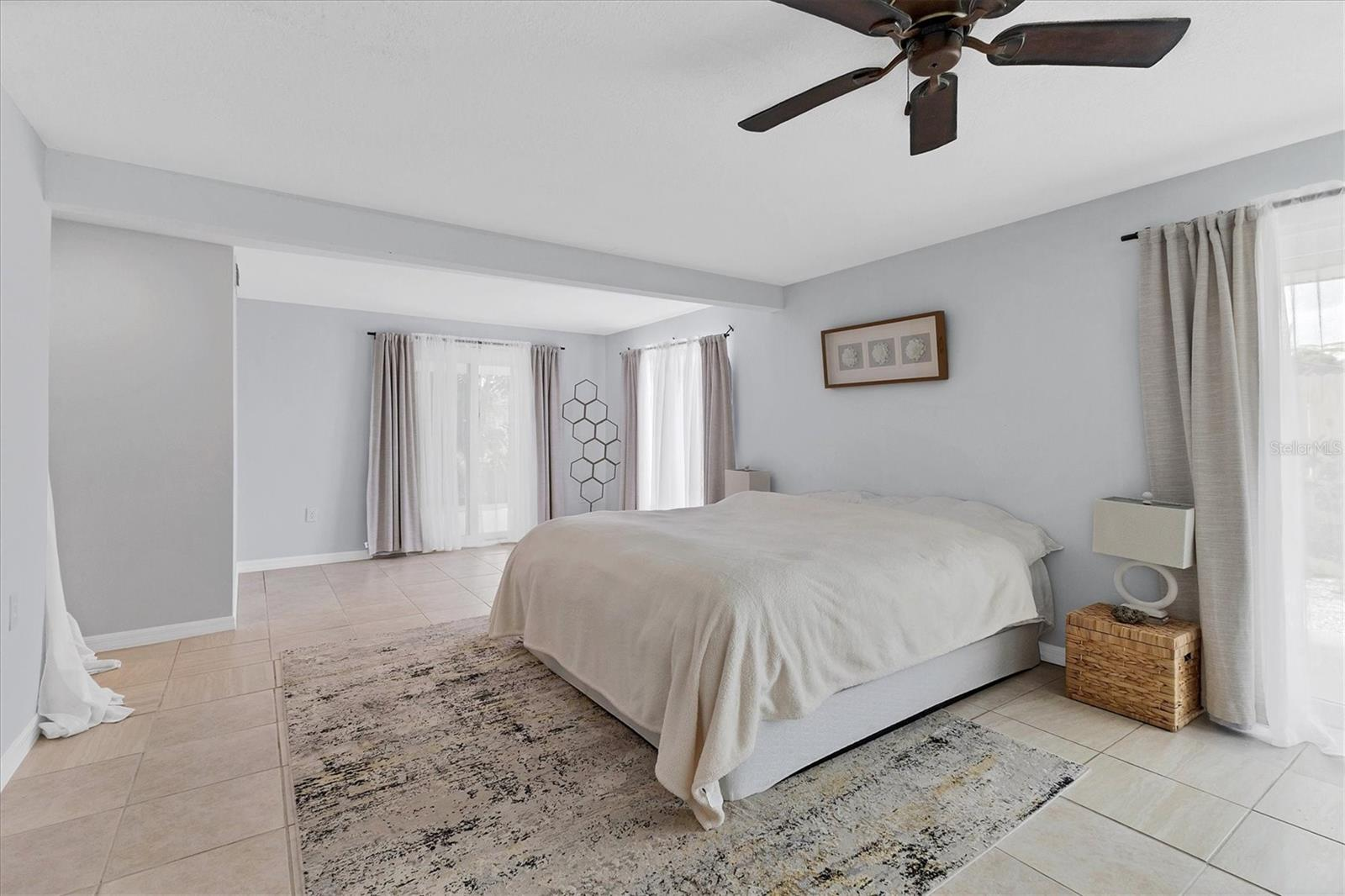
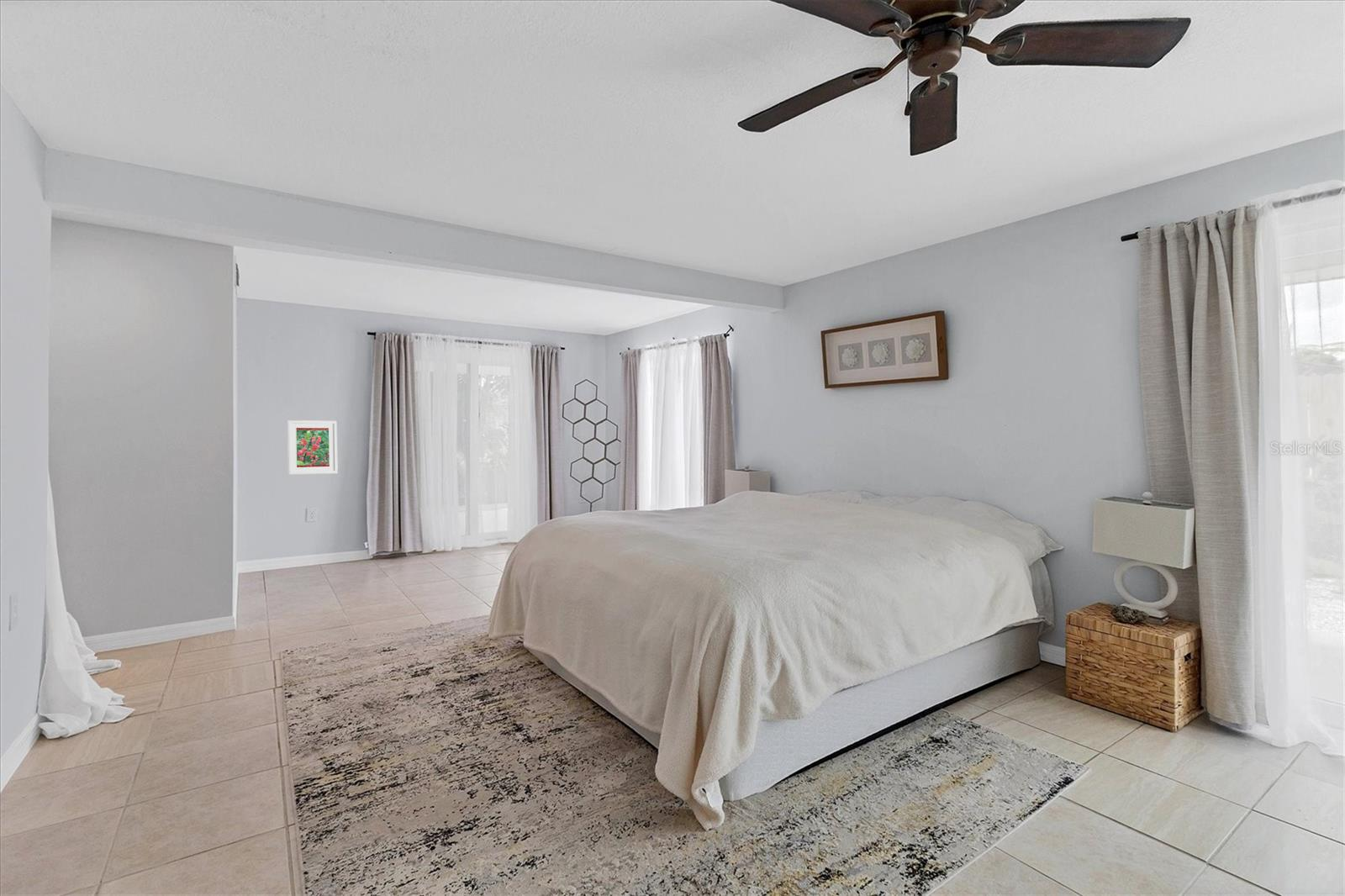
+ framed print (313, 447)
